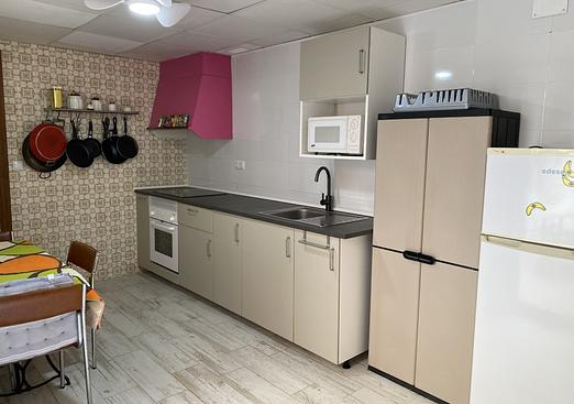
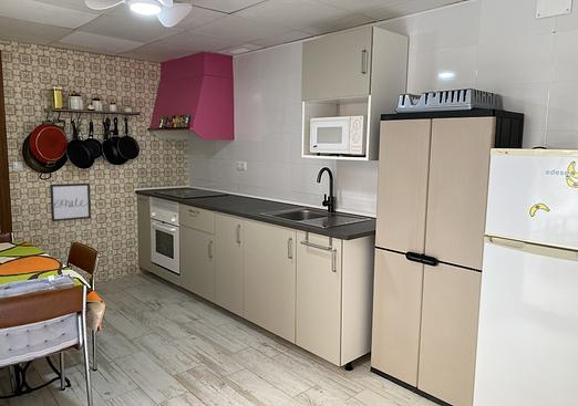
+ wall art (71, 201)
